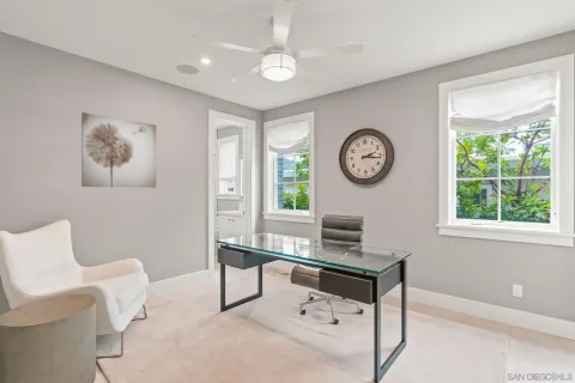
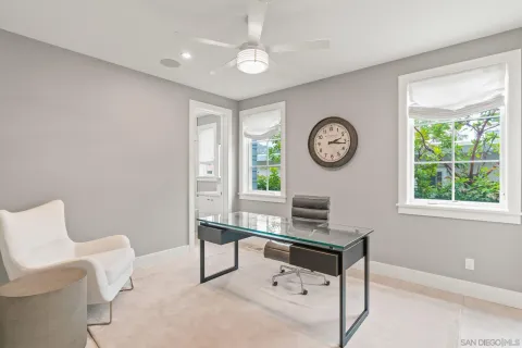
- wall art (121, 153)
